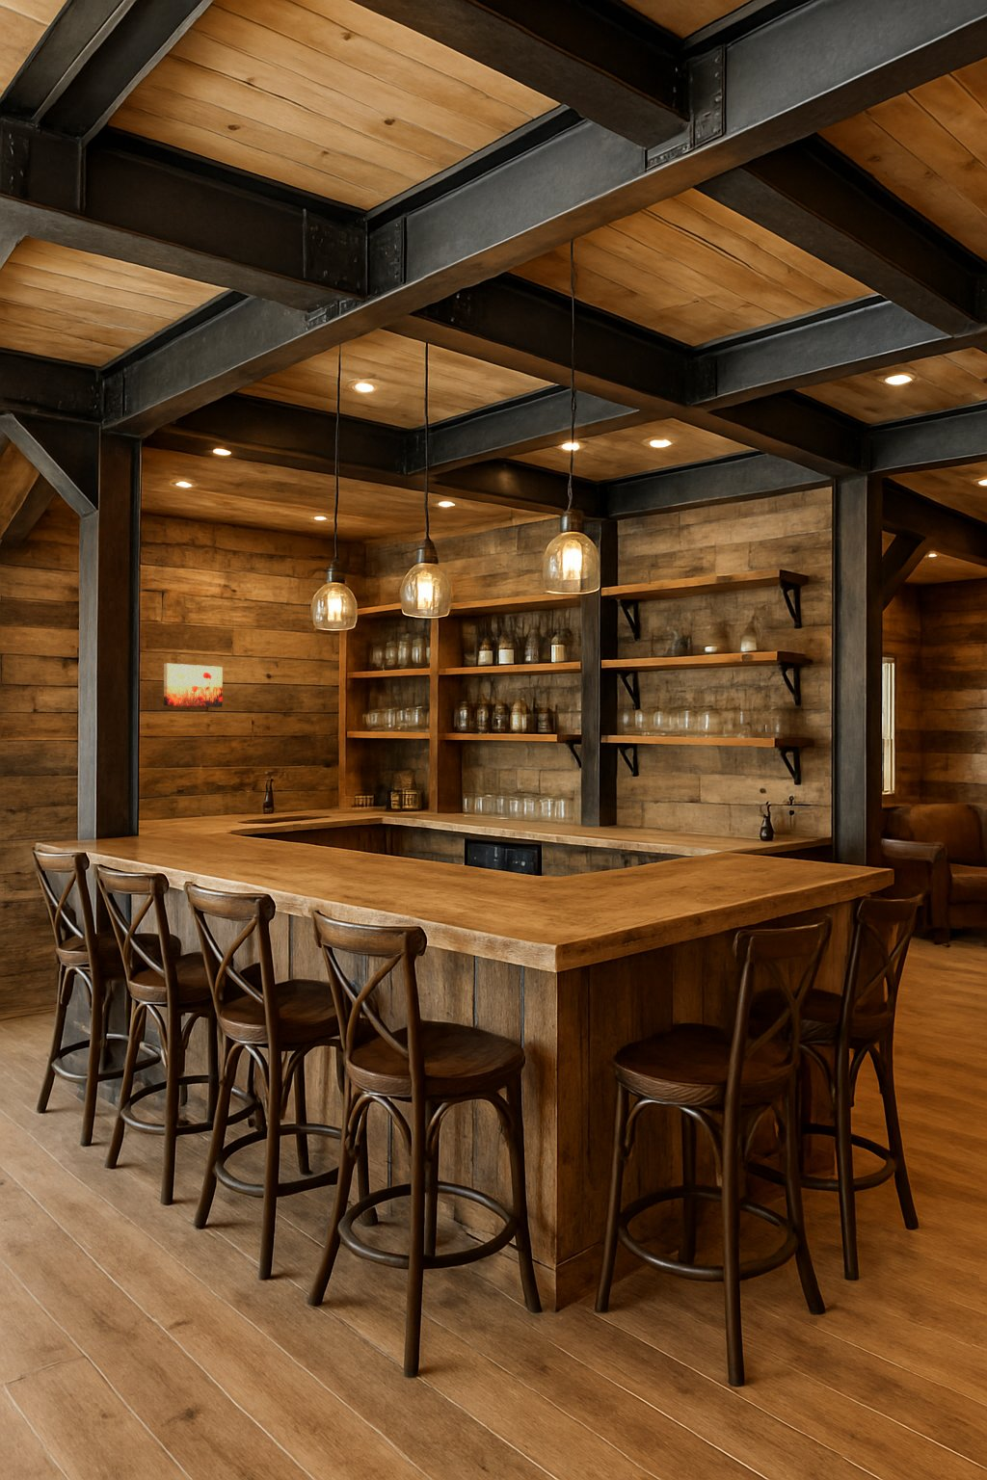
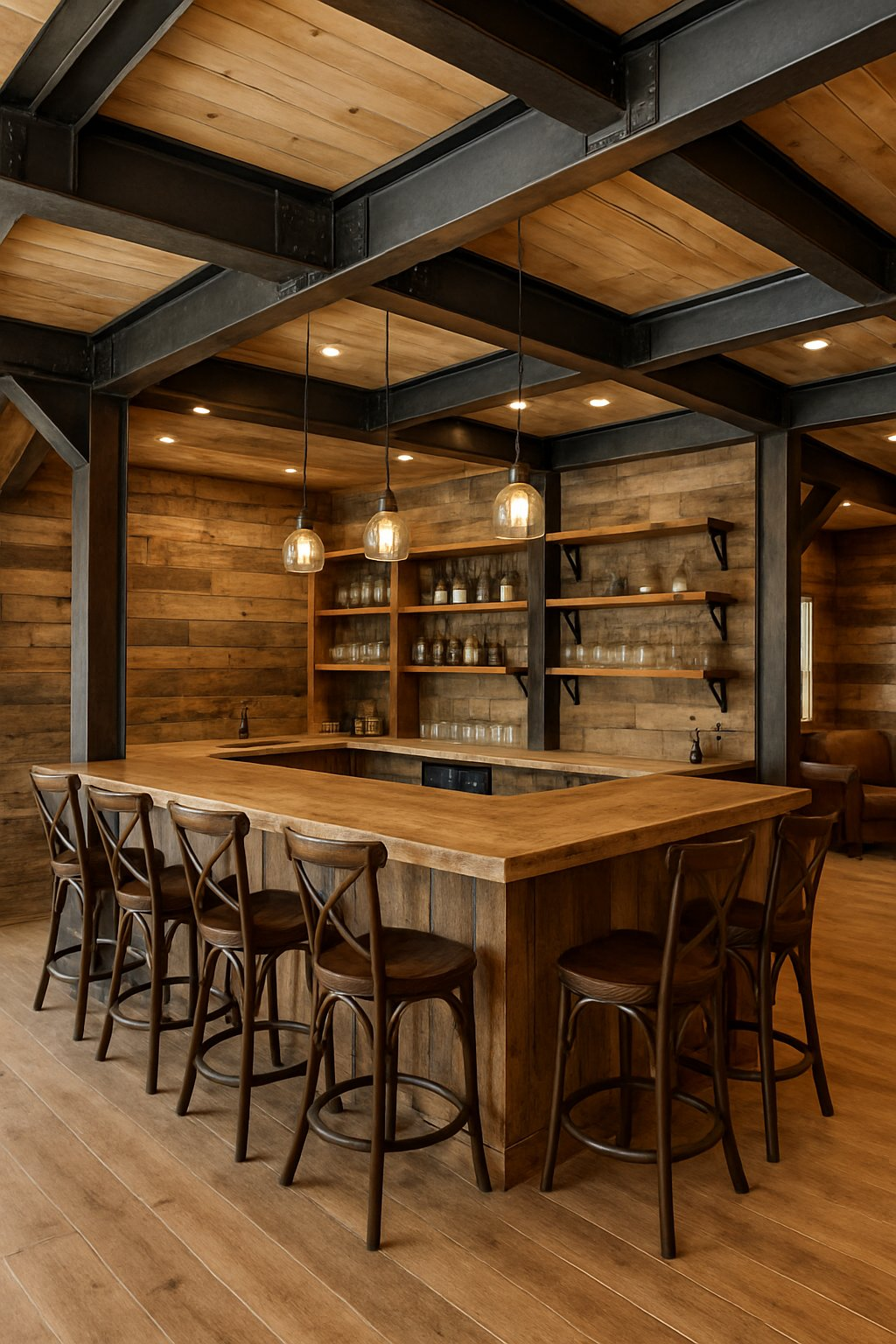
- wall art (194, 685)
